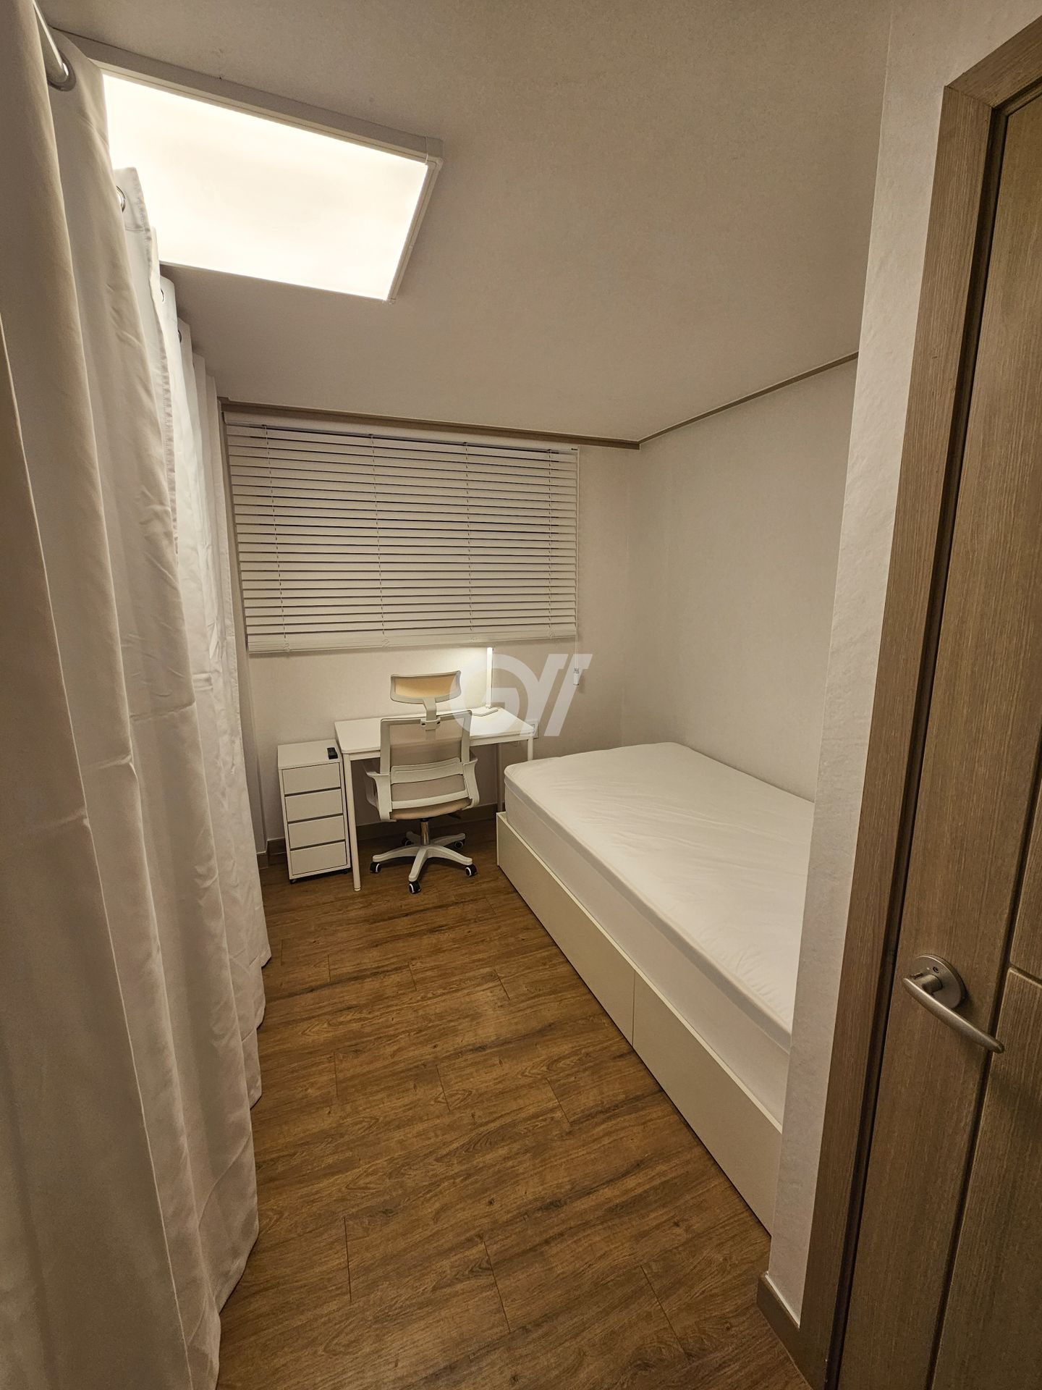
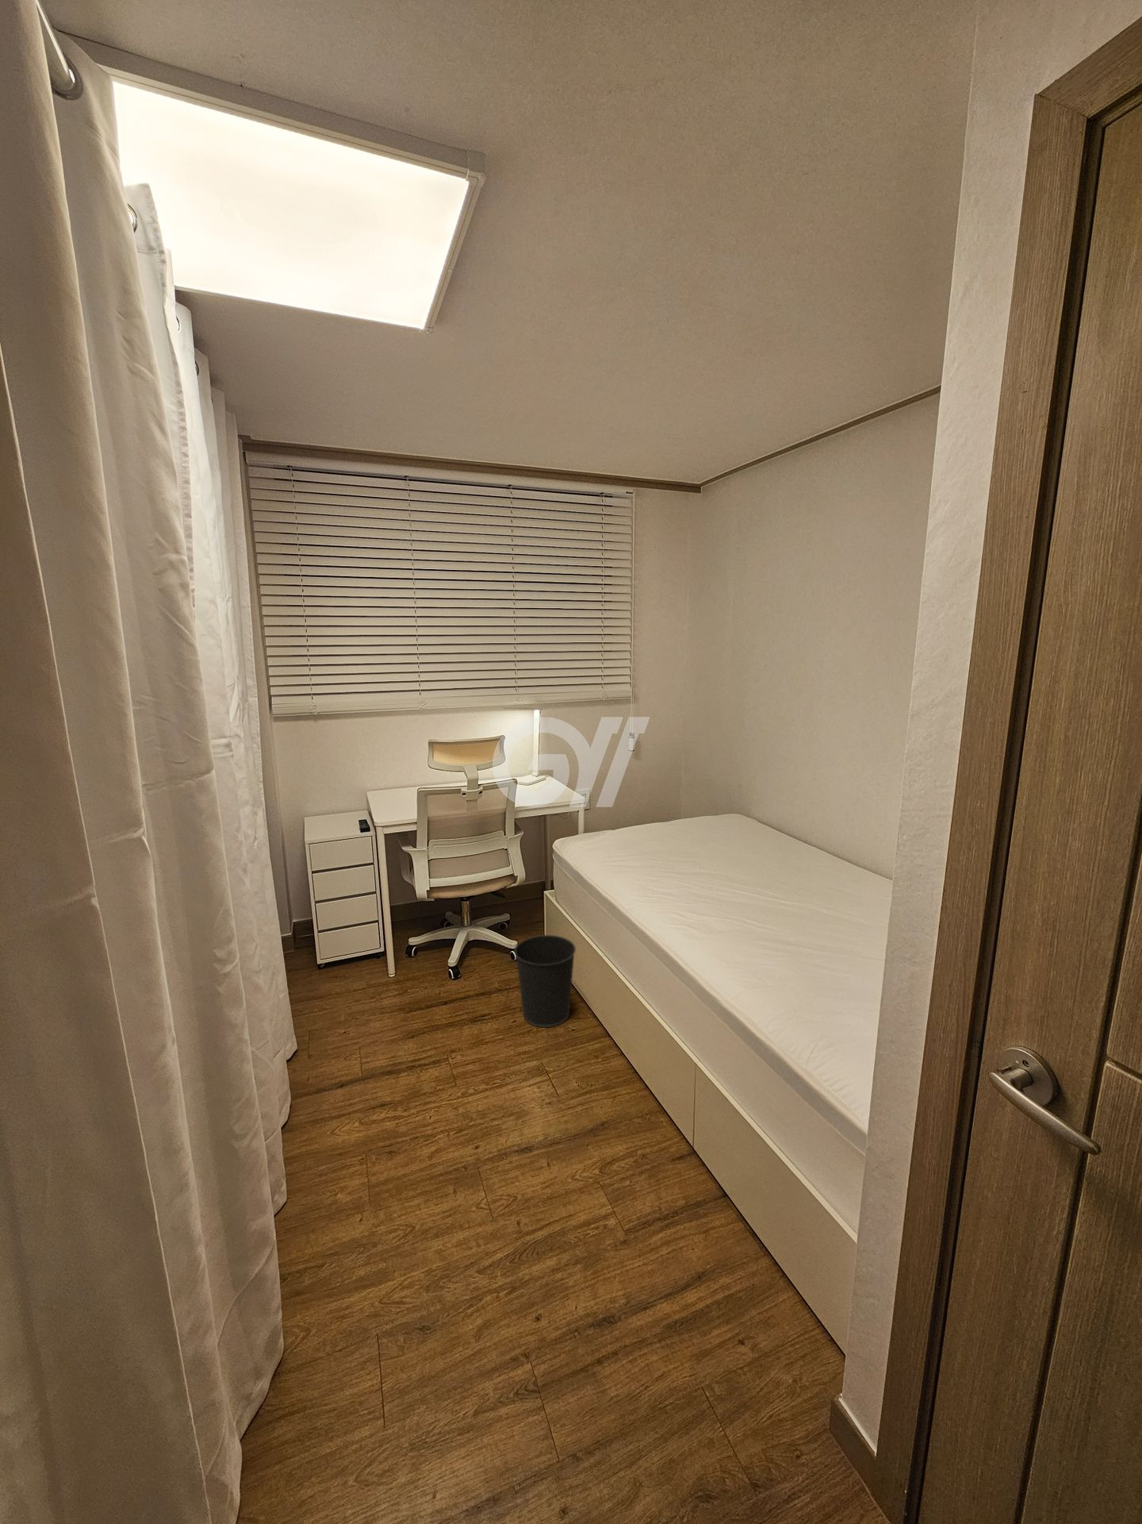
+ wastebasket (546, 982)
